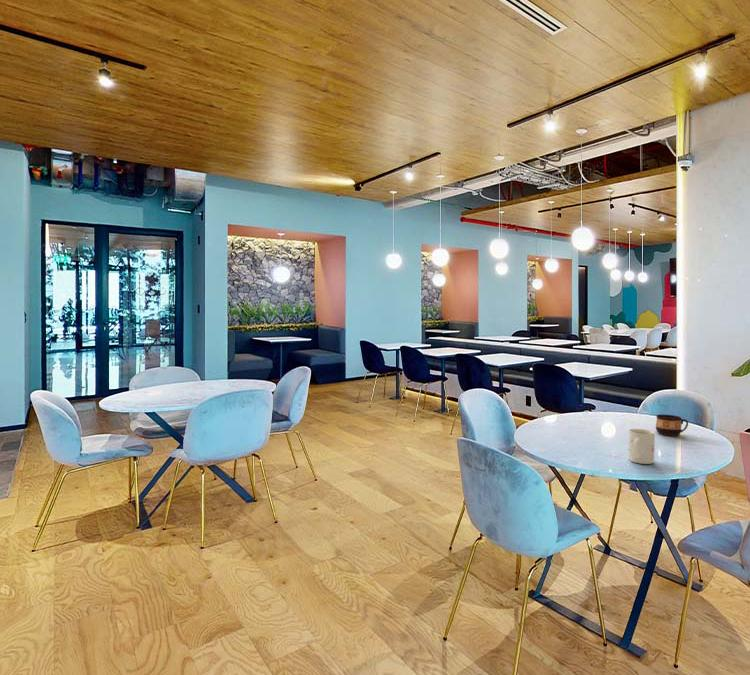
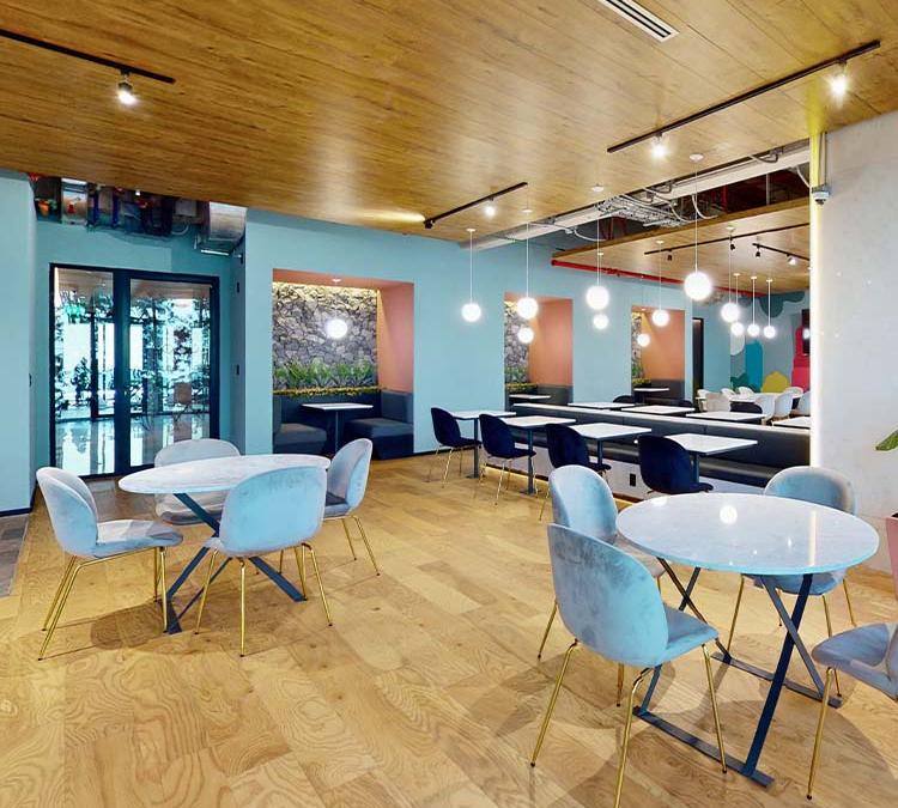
- cup (669, 425)
- mug (639, 446)
